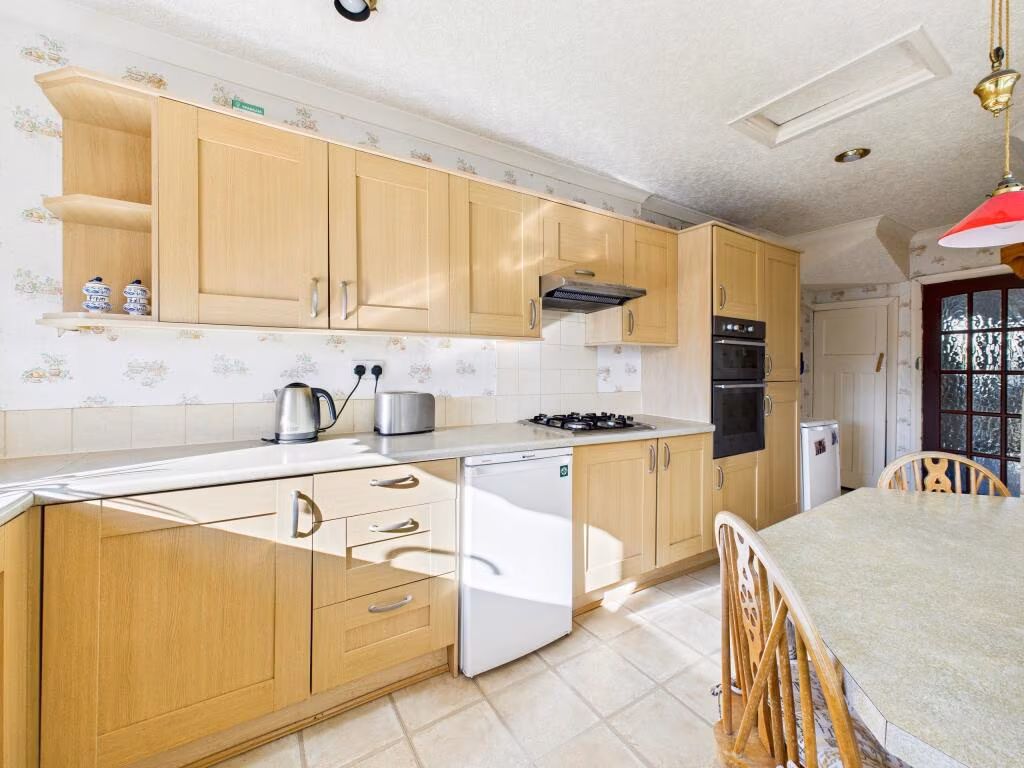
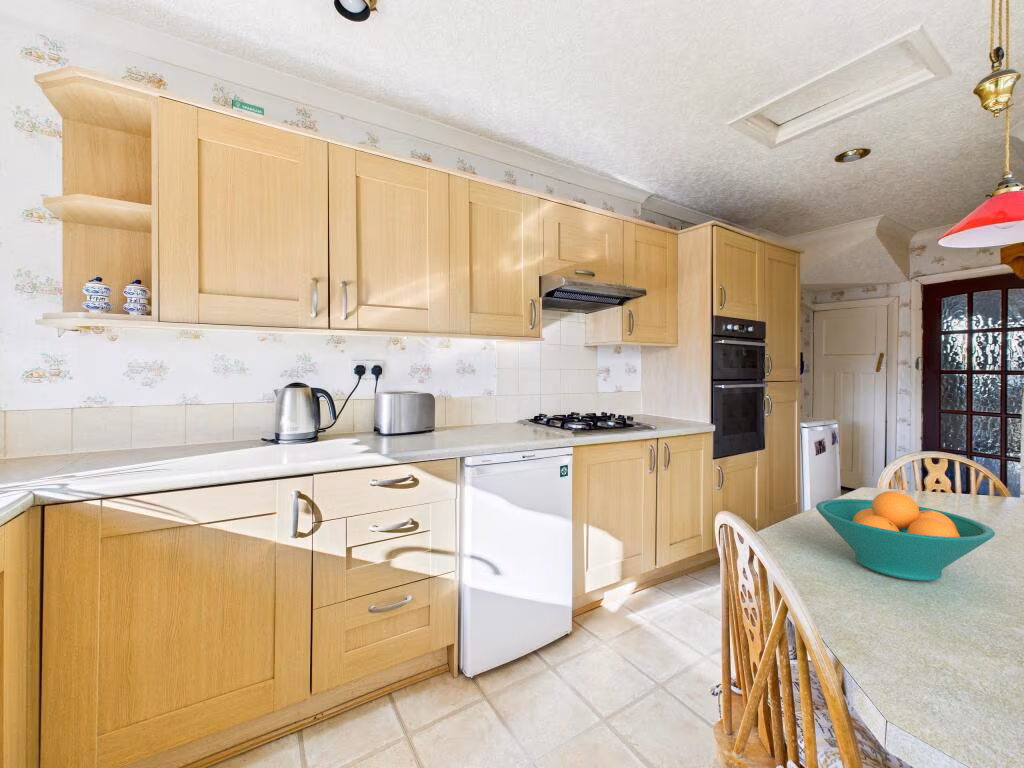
+ fruit bowl (896, 530)
